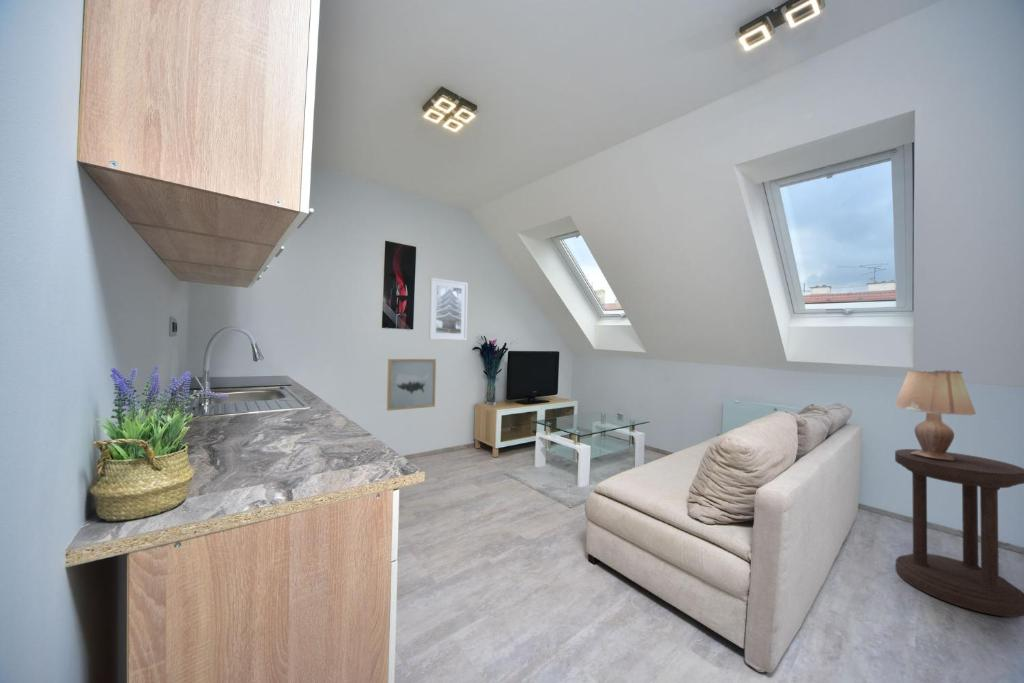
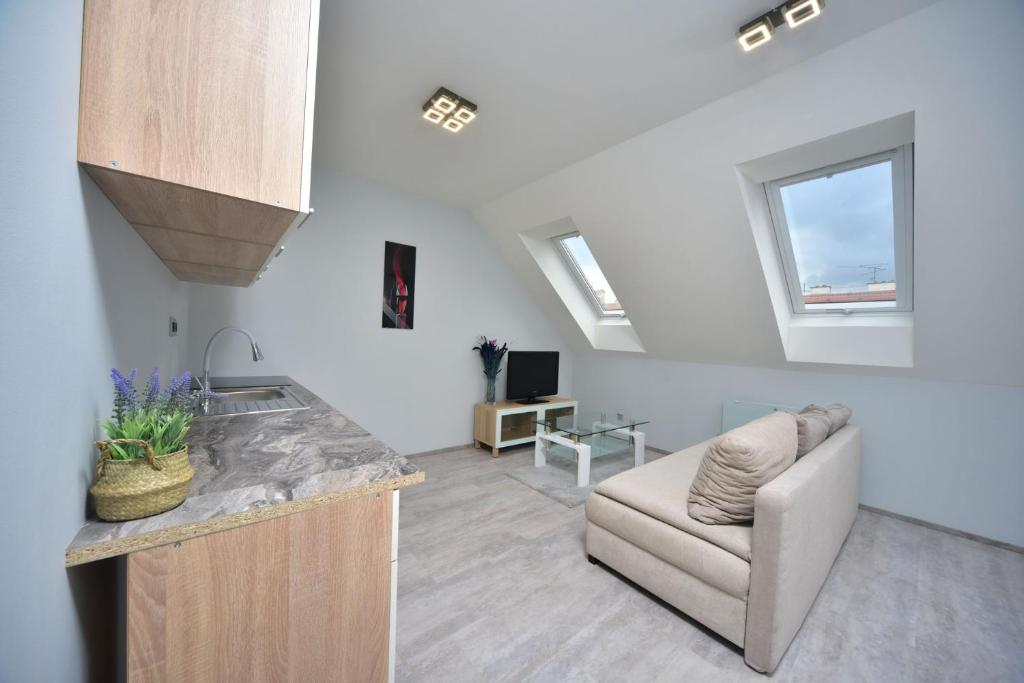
- side table (962, 521)
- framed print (448, 310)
- lamp (933, 413)
- wall art (412, 383)
